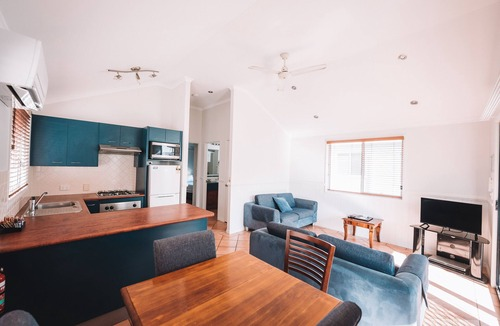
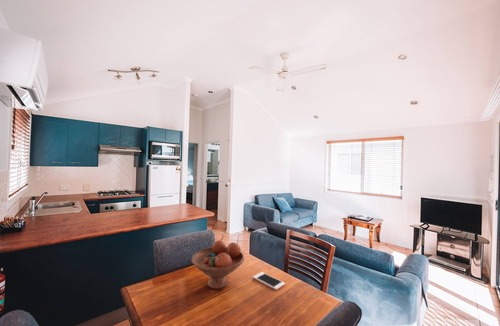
+ fruit bowl (218, 264)
+ cell phone (268, 280)
